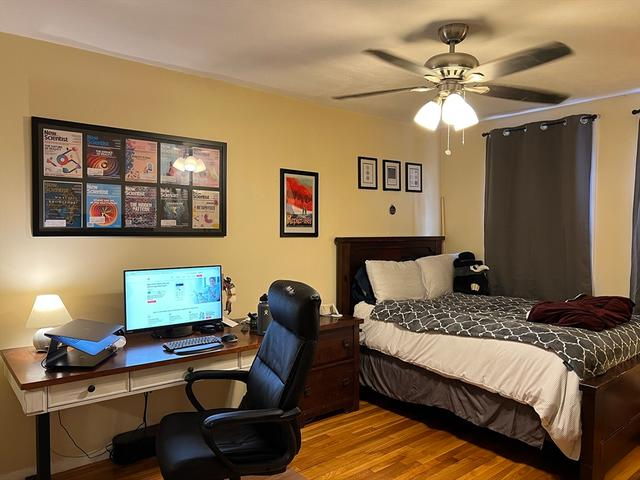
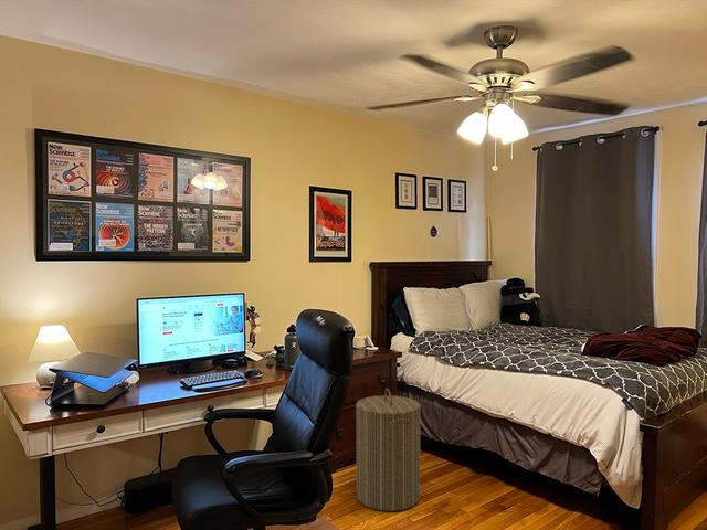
+ laundry hamper (388, 443)
